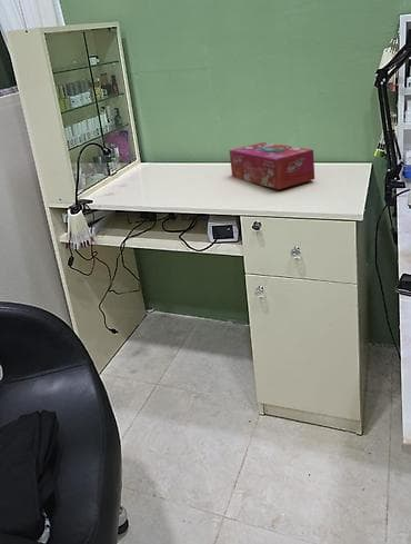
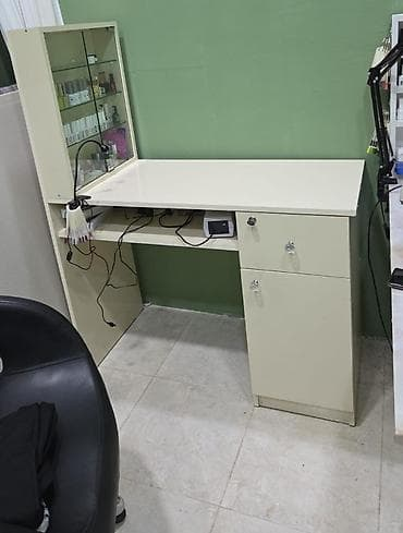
- tissue box (270, 164)
